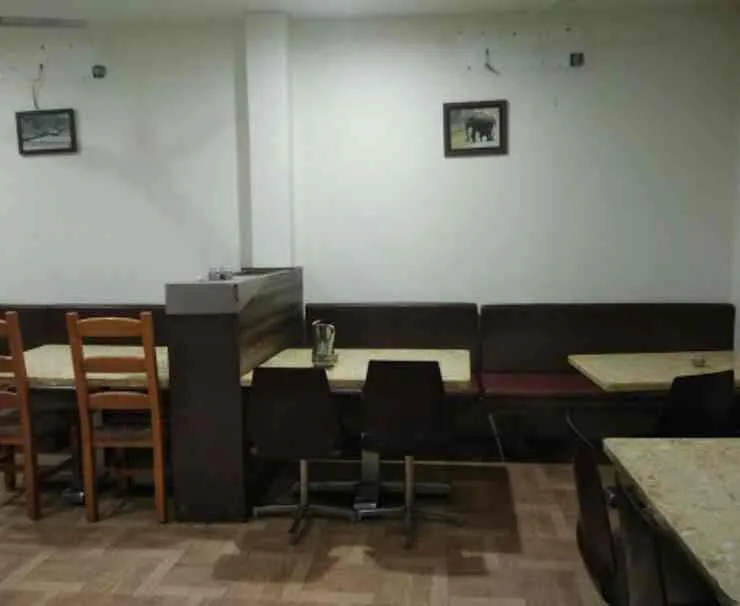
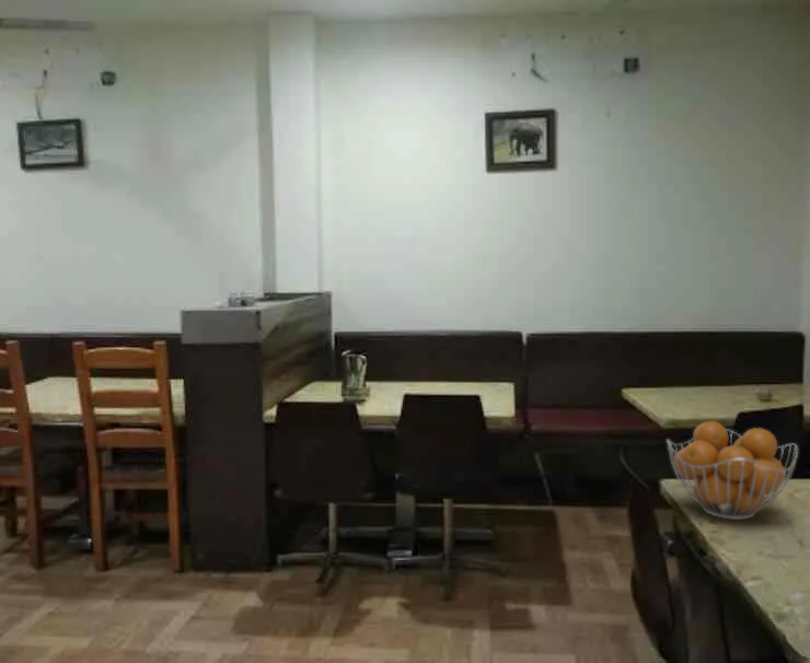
+ fruit basket (729, 468)
